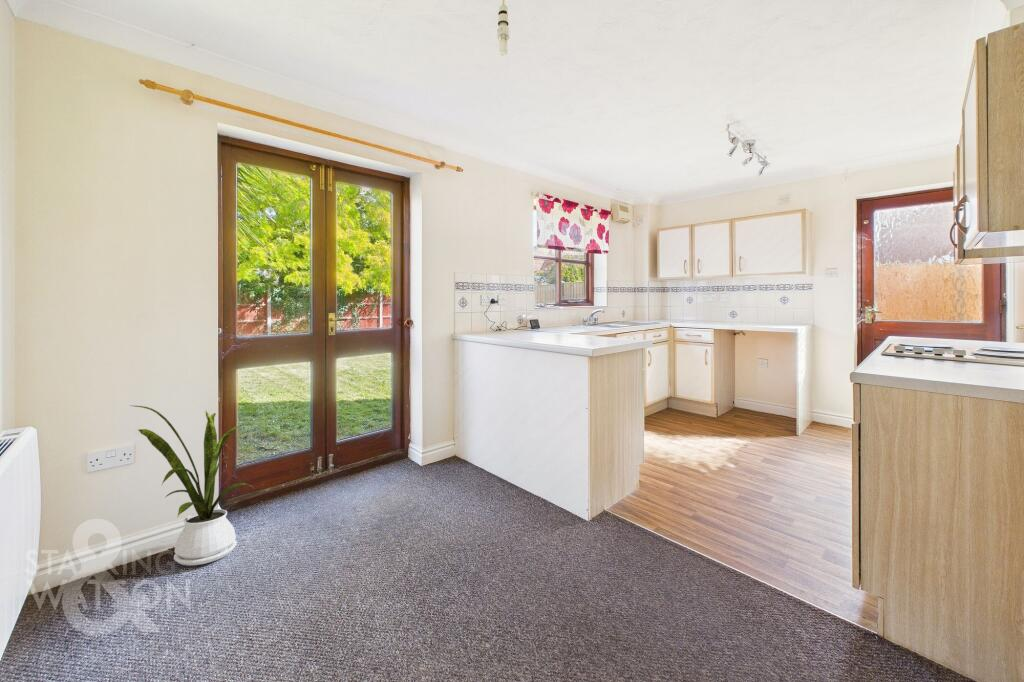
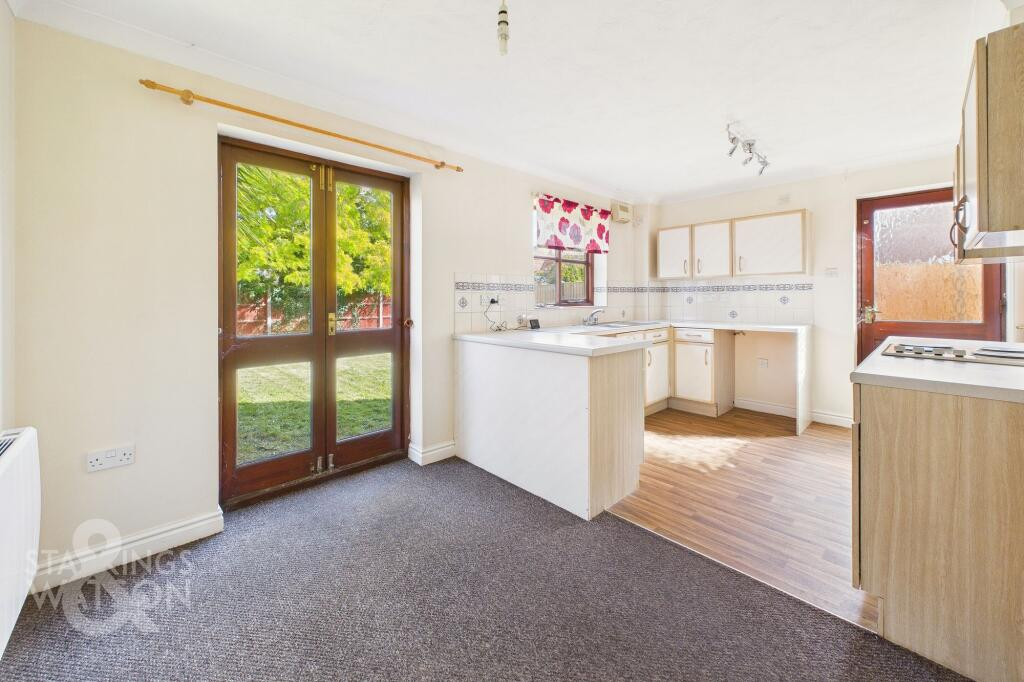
- house plant (197, 477)
